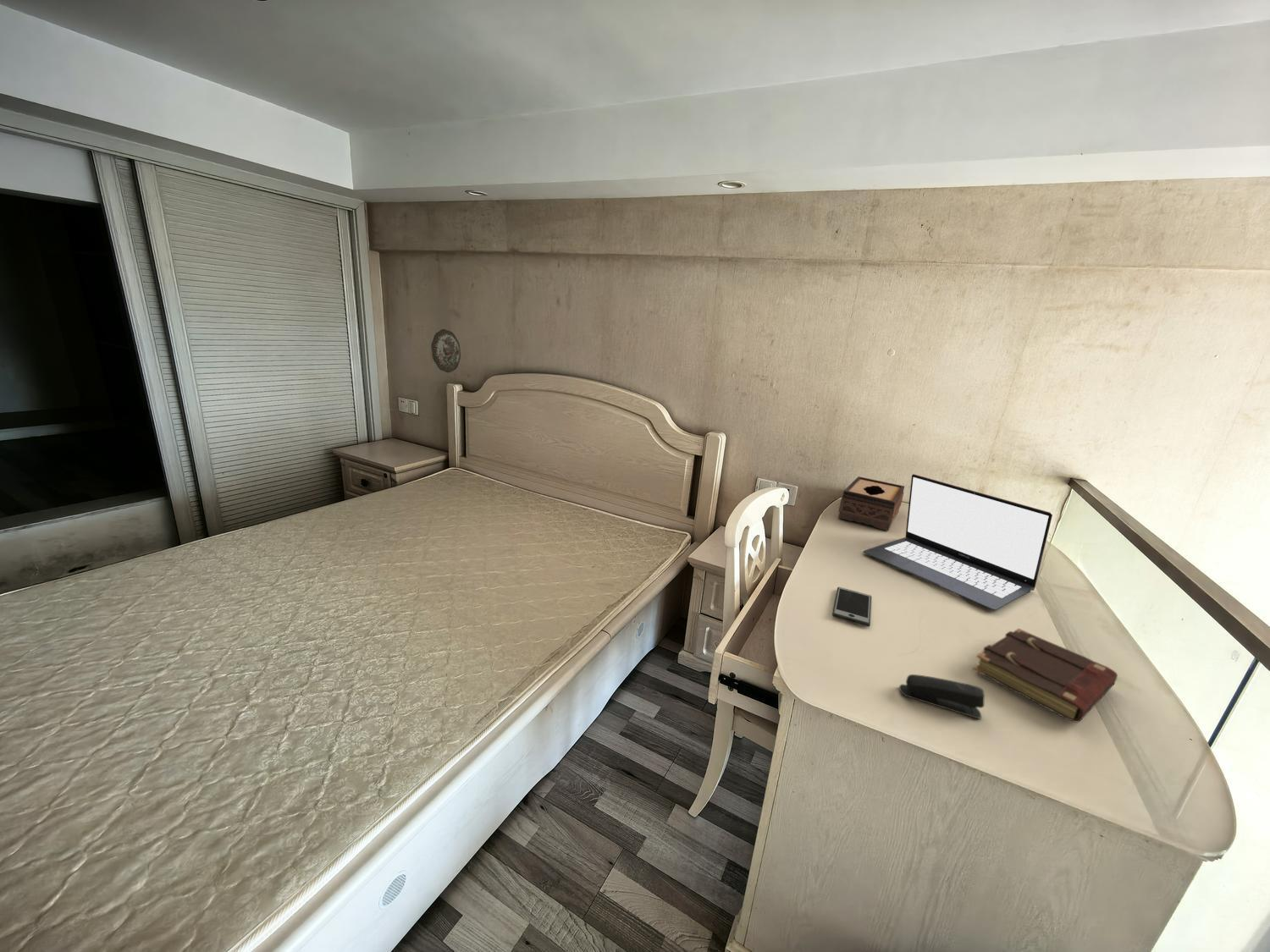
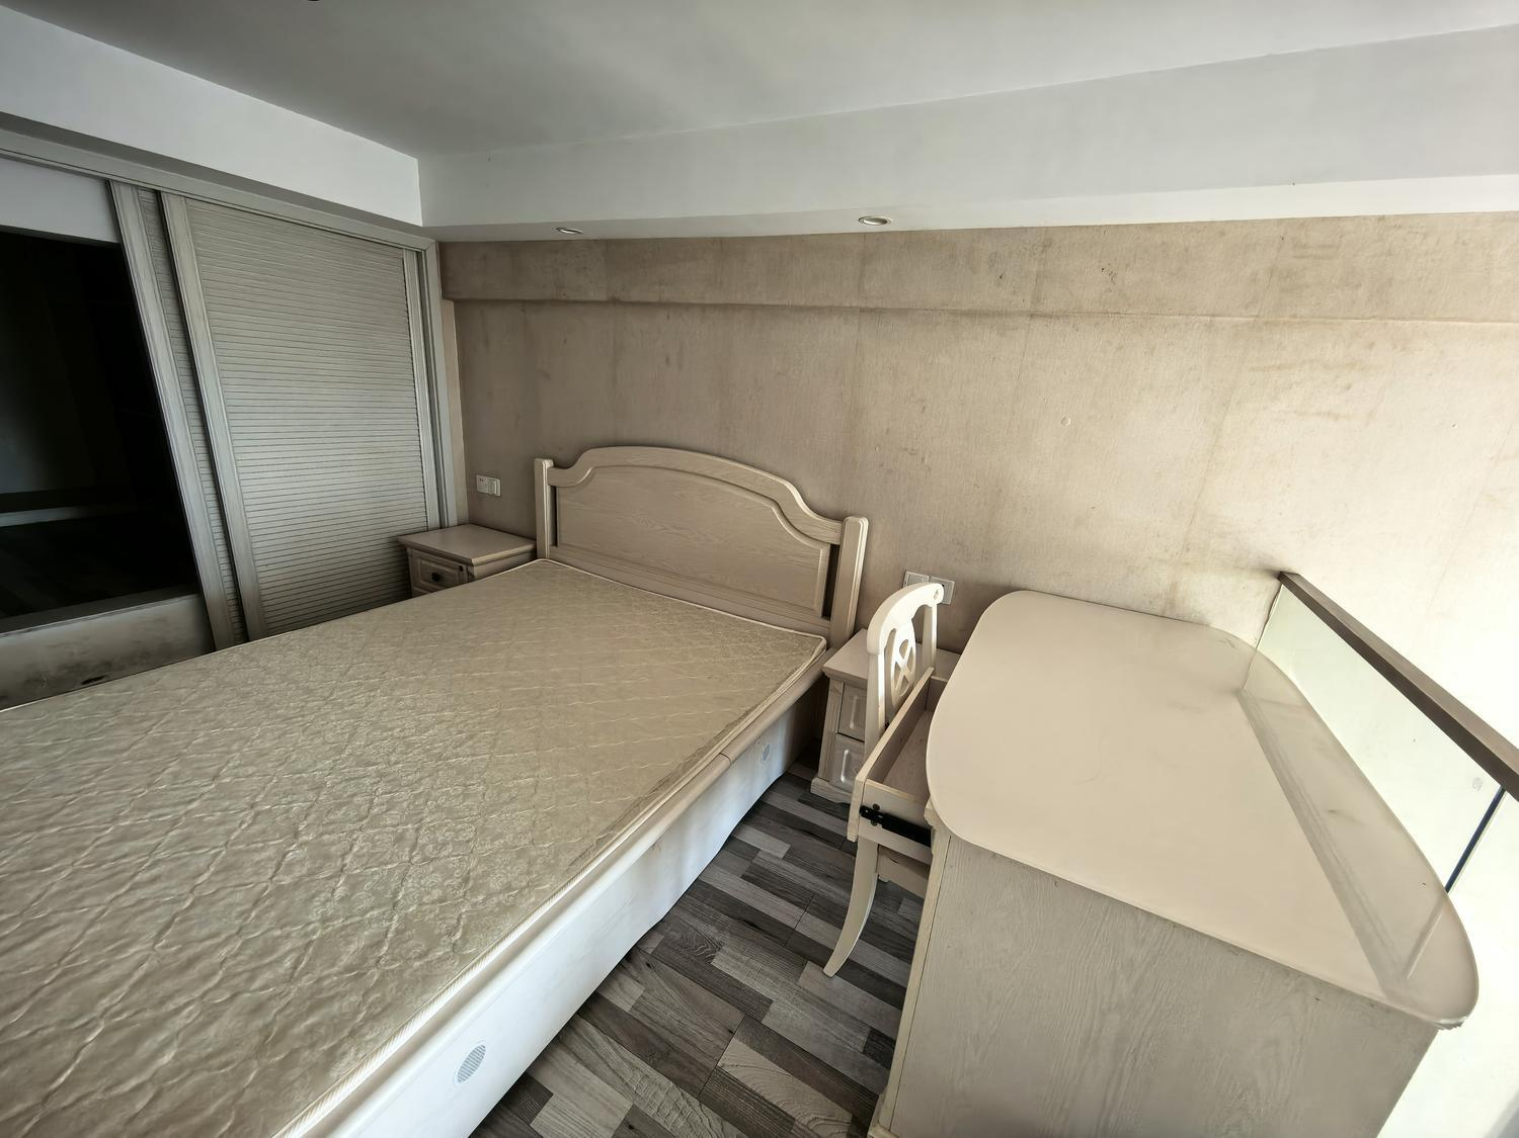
- smartphone (852, 605)
- tissue box (872, 501)
- decorative plate (447, 350)
- book (1043, 669)
- stapler (942, 691)
- laptop (953, 533)
